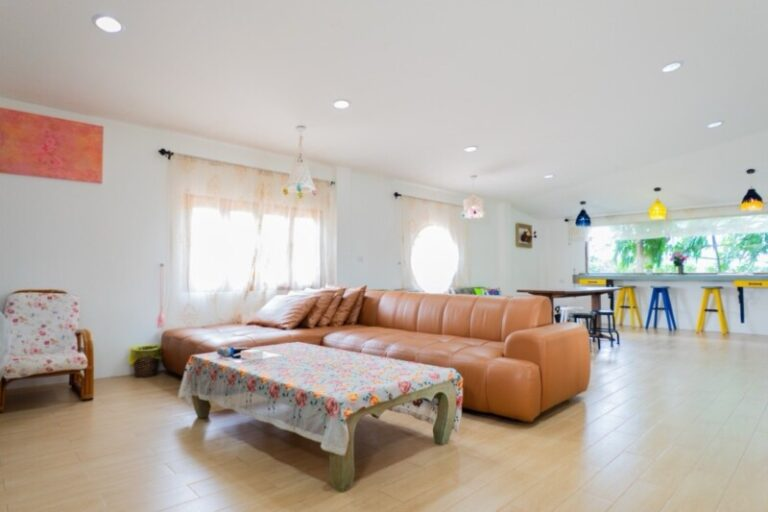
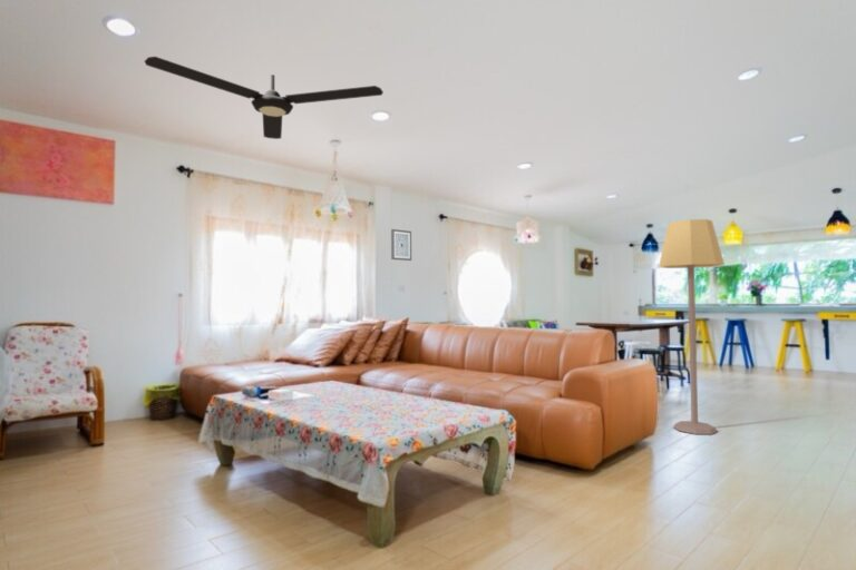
+ lamp (692, 325)
+ wall art (401, 245)
+ ceiling fan (272, 104)
